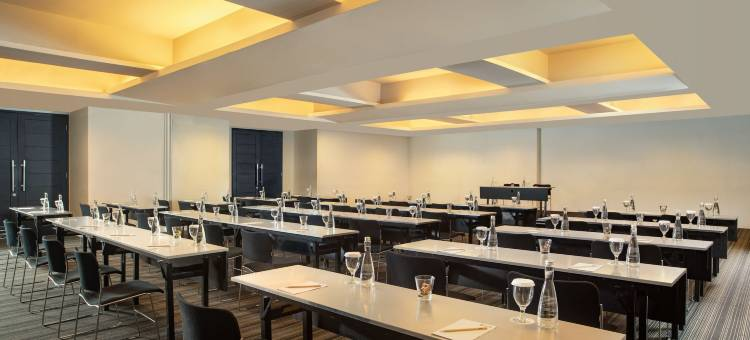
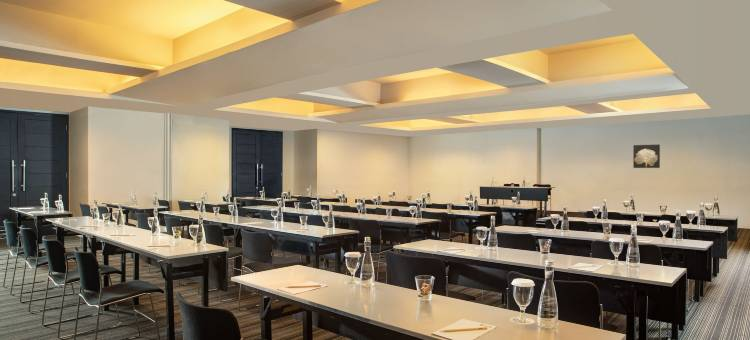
+ wall art (646, 156)
